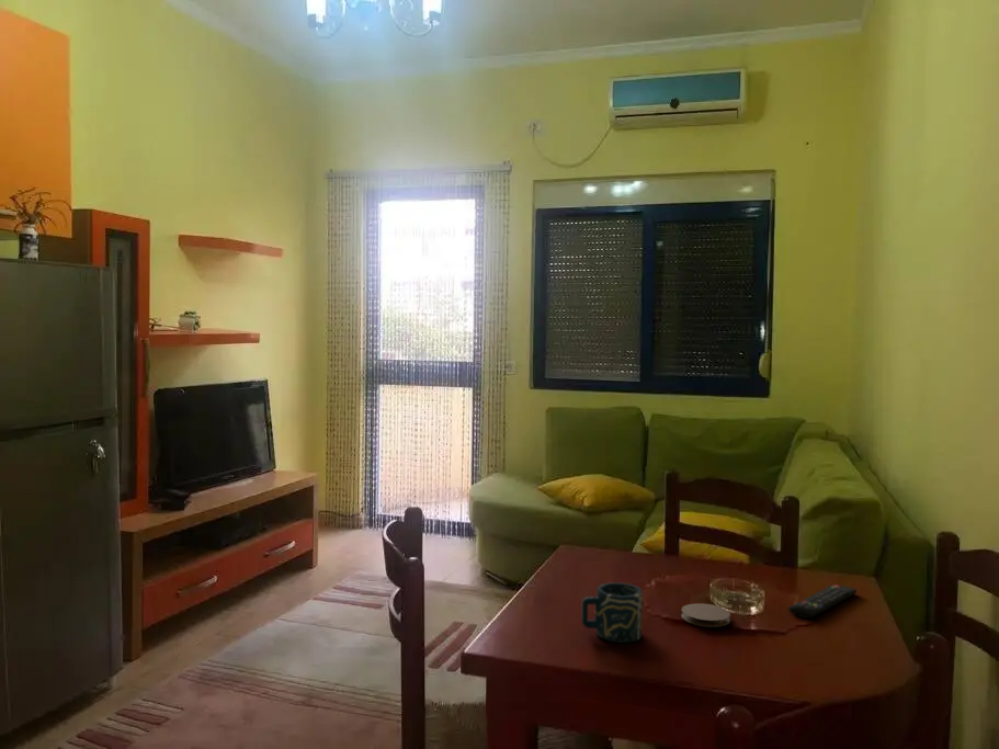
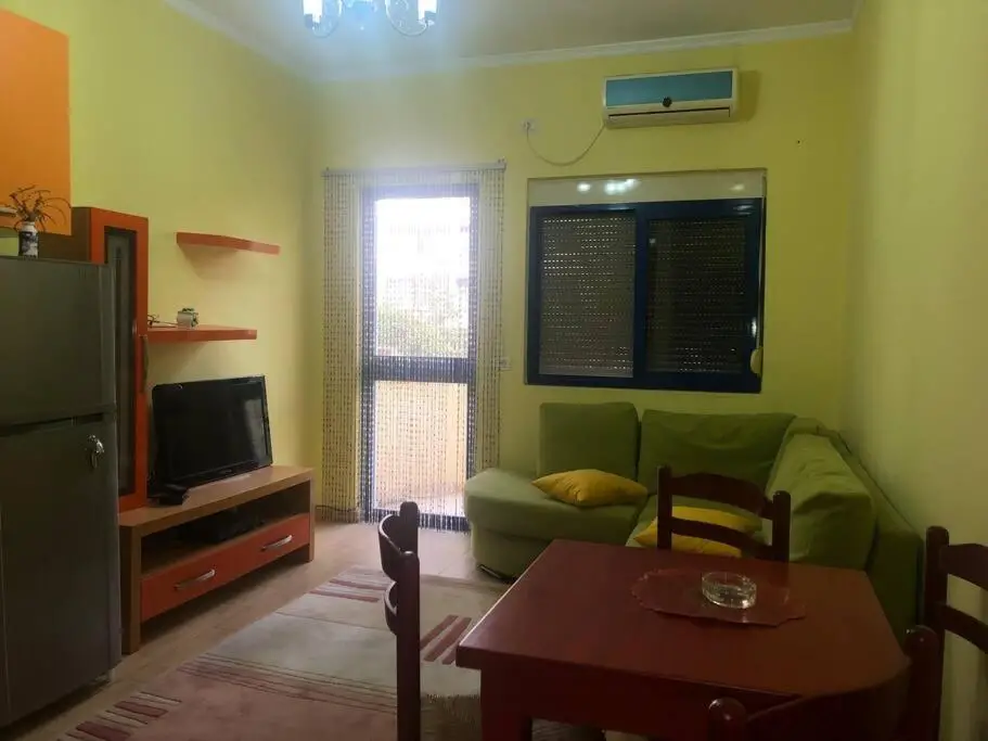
- remote control (824, 600)
- coaster (705, 614)
- cup (611, 612)
